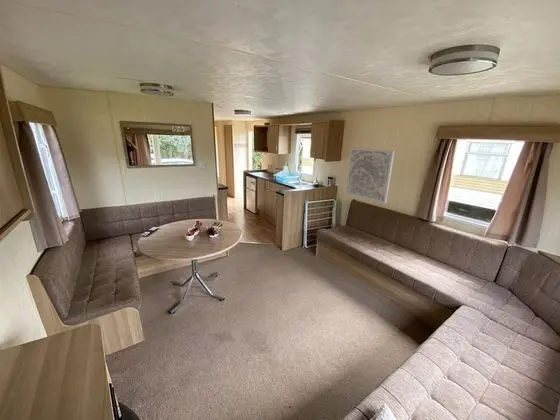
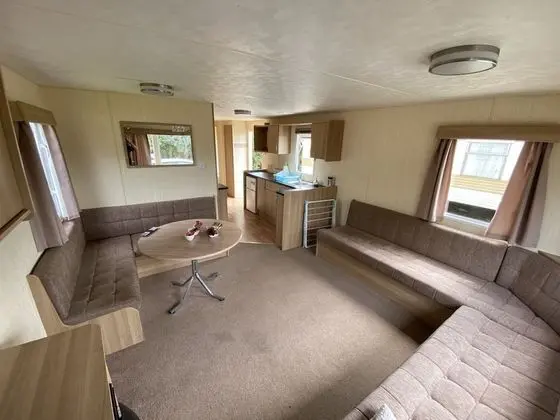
- wall art (367, 174)
